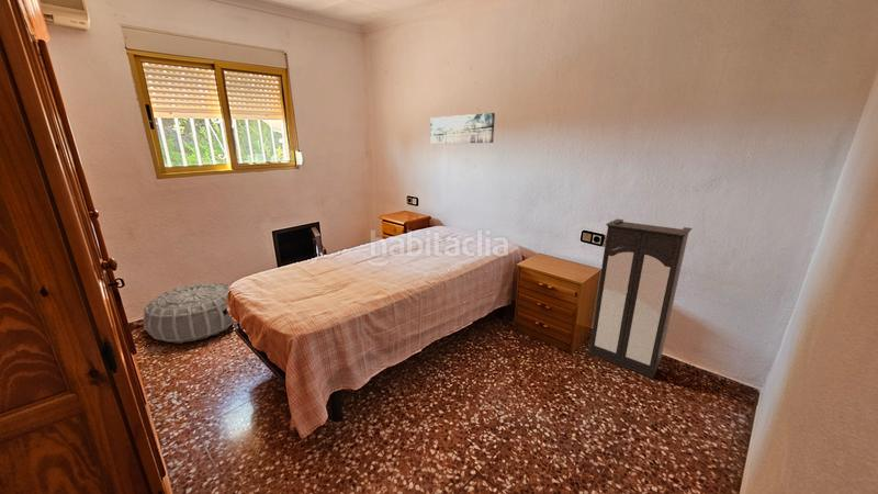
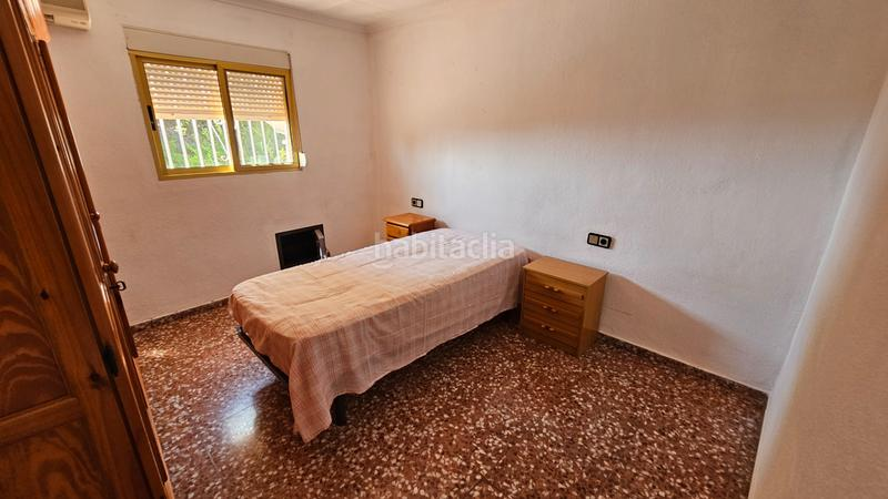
- cabinet (634, 295)
- air purifier (195, 310)
- wall art (460, 130)
